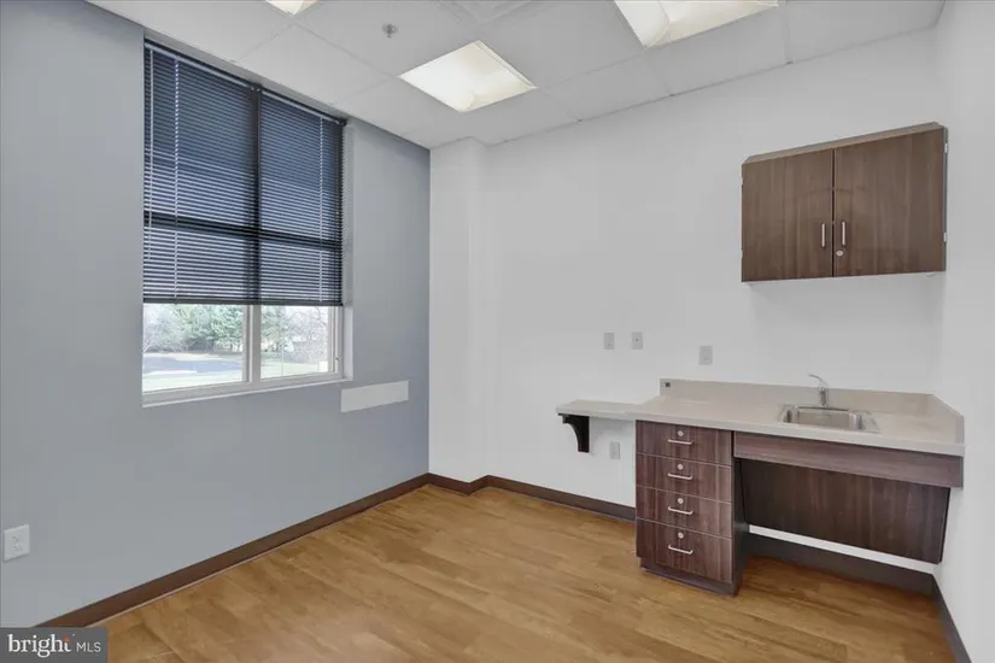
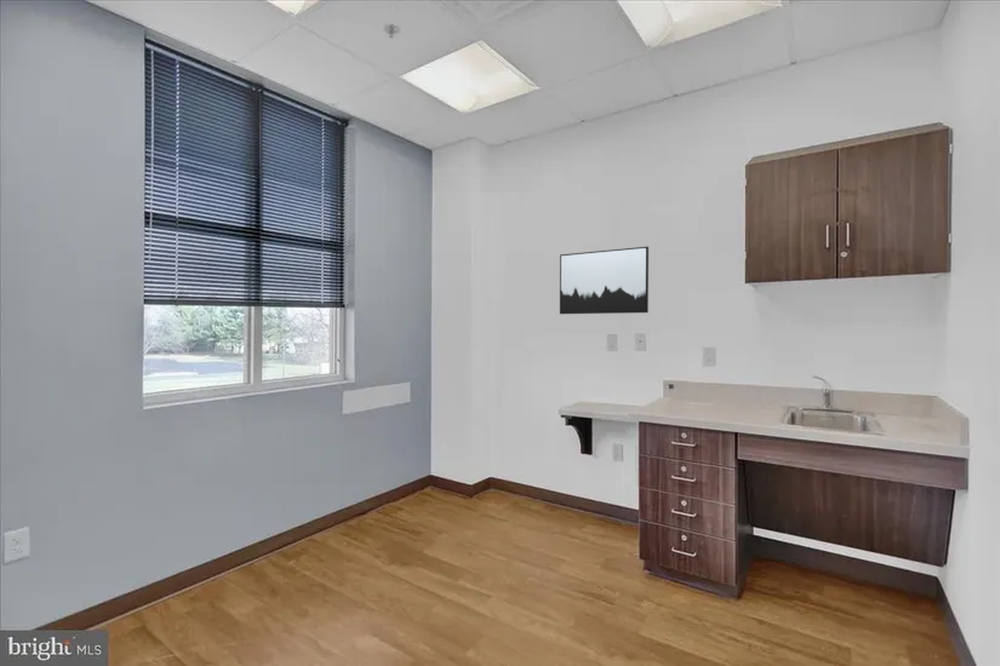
+ wall art (601, 282)
